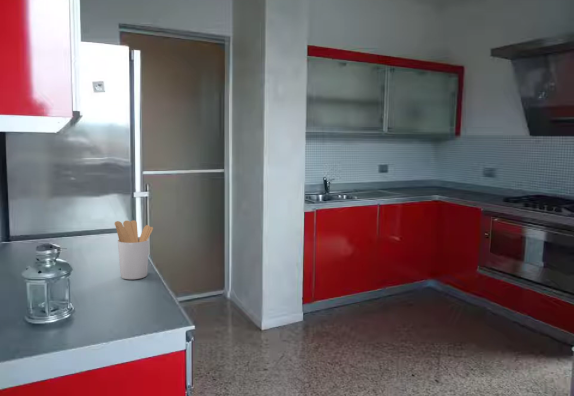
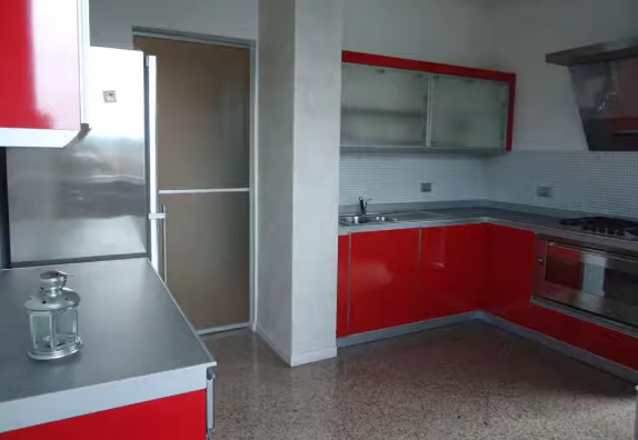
- utensil holder (131, 247)
